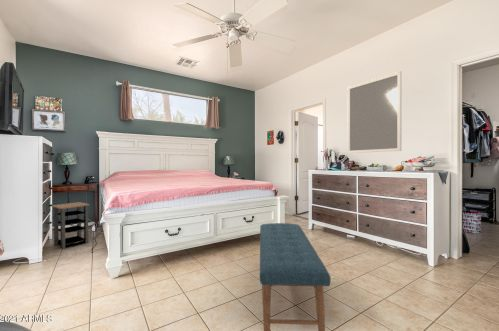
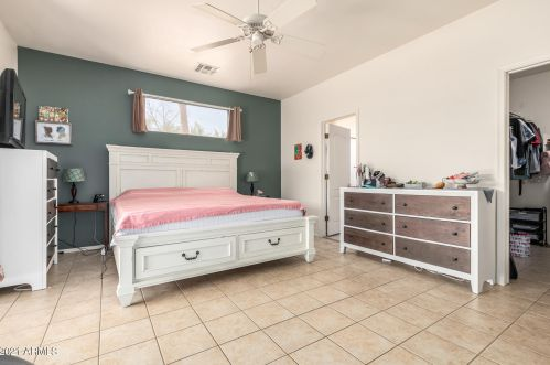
- side table (71, 223)
- bench (285, 264)
- home mirror (372, 116)
